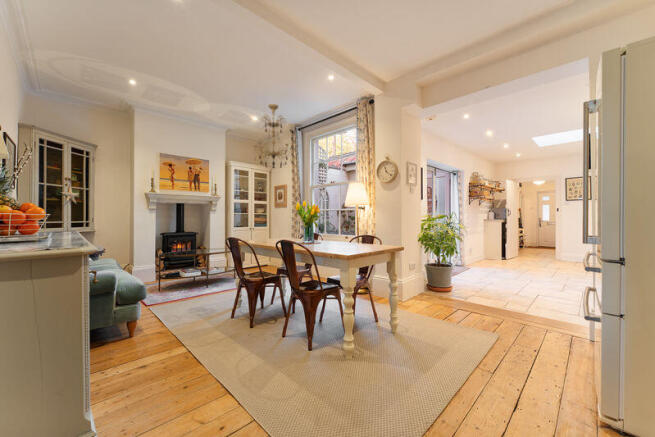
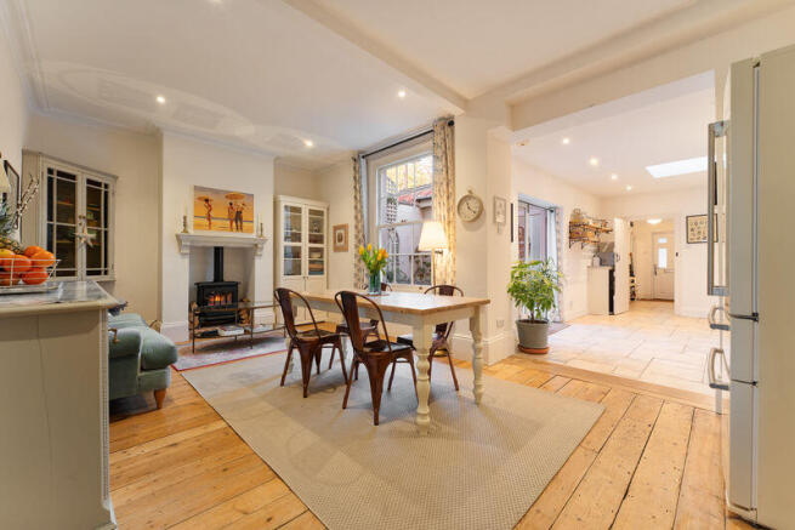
- chandelier (273, 137)
